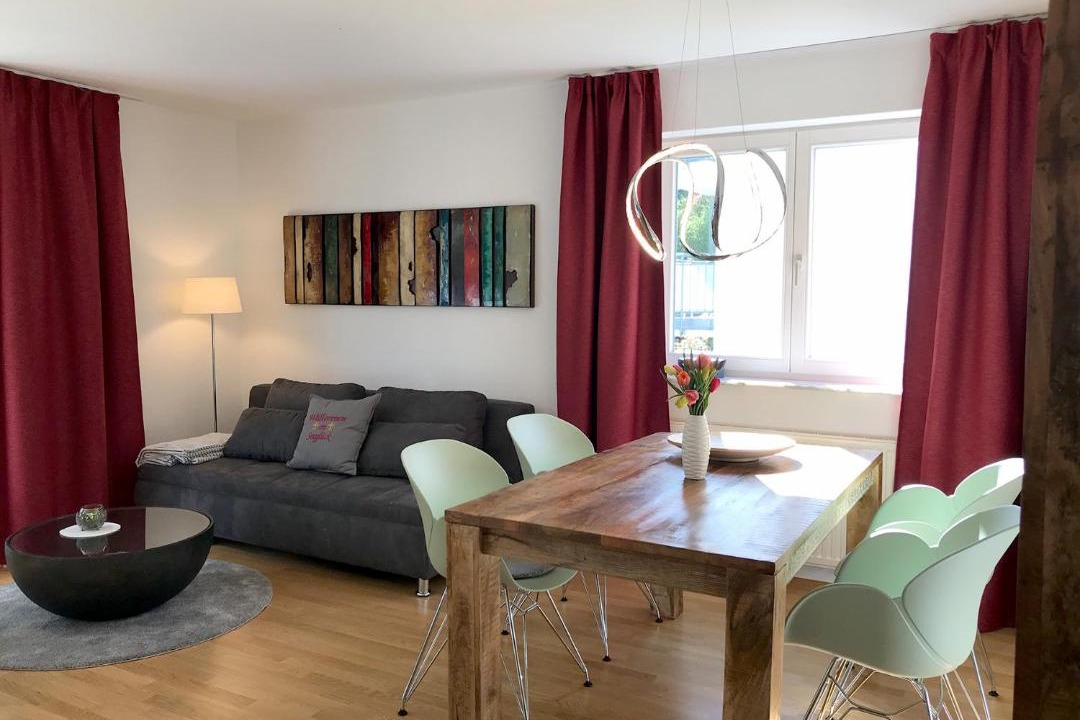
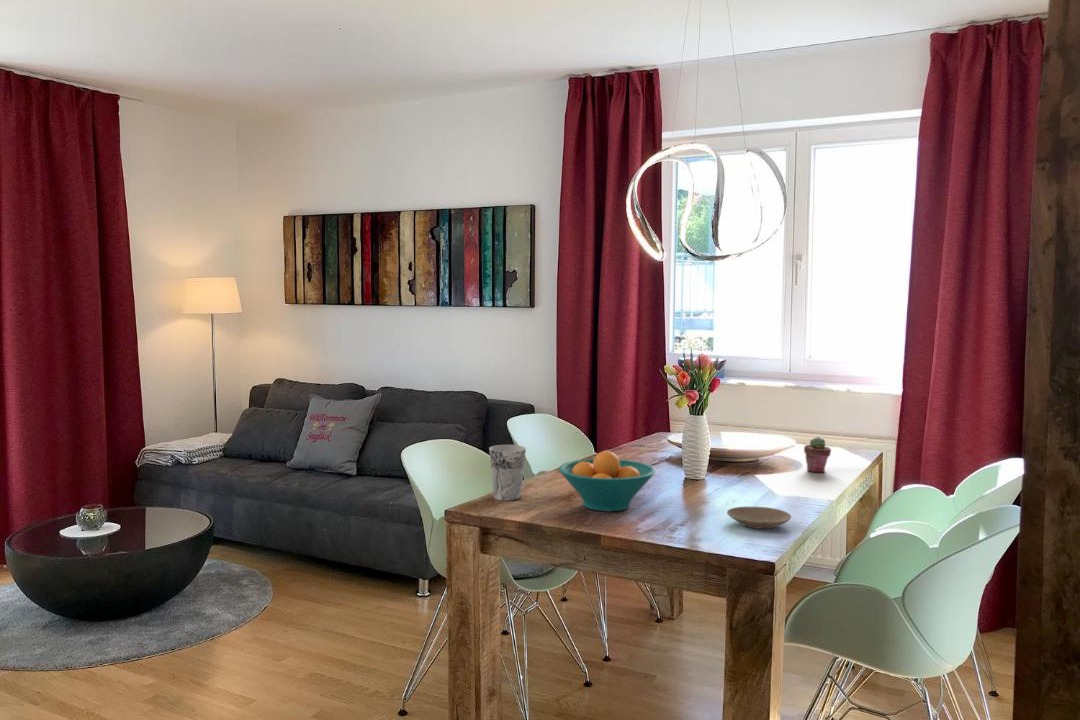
+ potted succulent (817, 453)
+ fruit bowl (606, 478)
+ plate (758, 518)
+ cup (507, 472)
